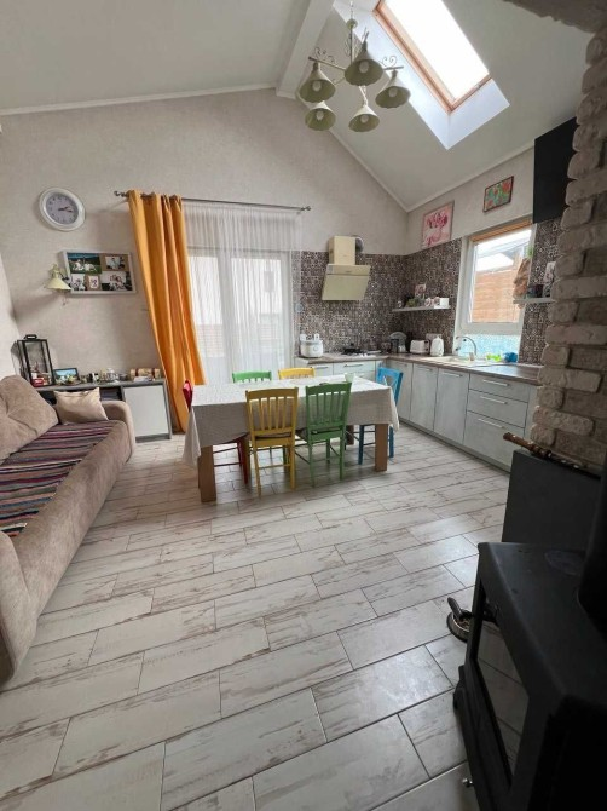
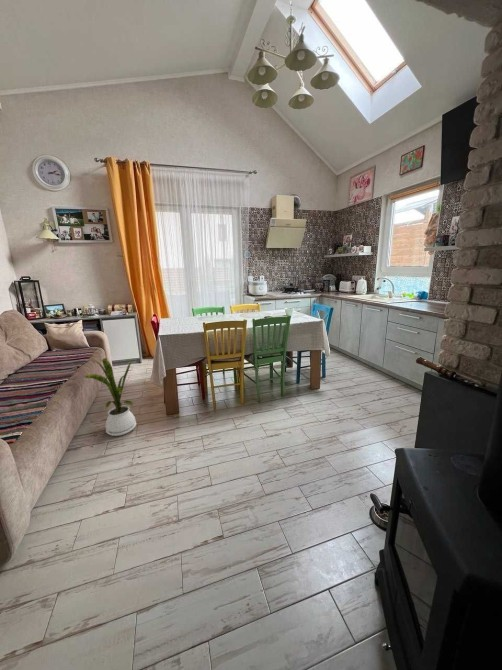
+ house plant (114, 392)
